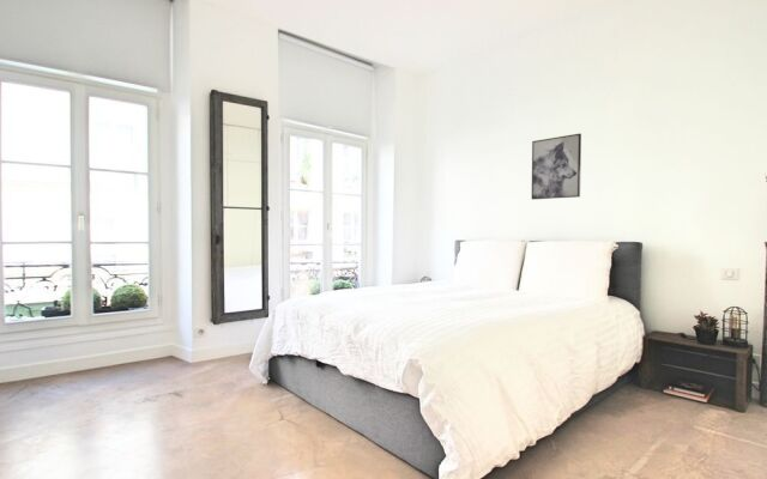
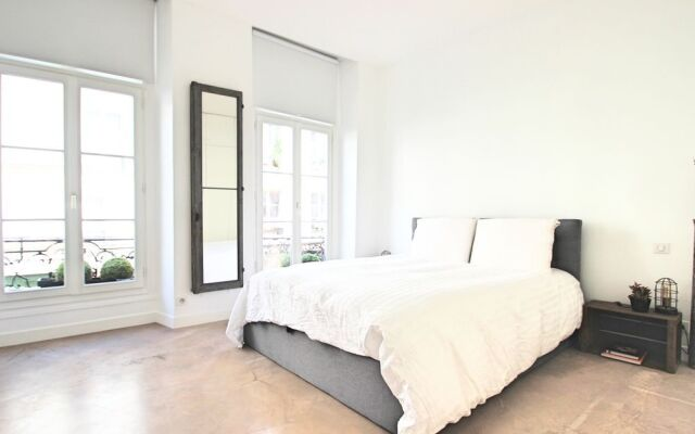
- wall art (555, 168)
